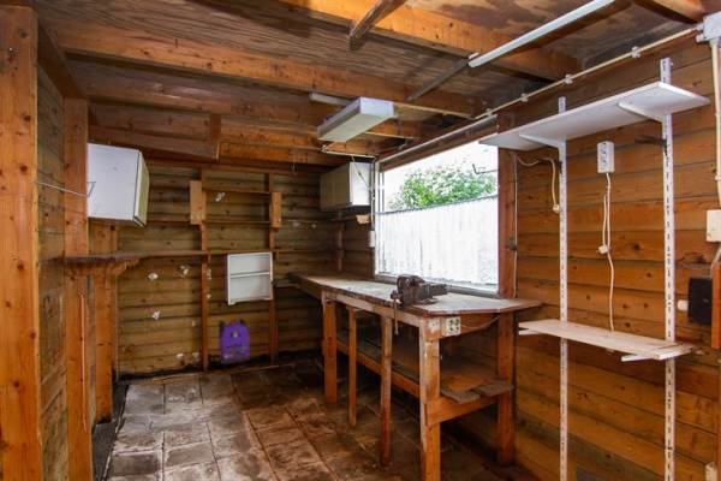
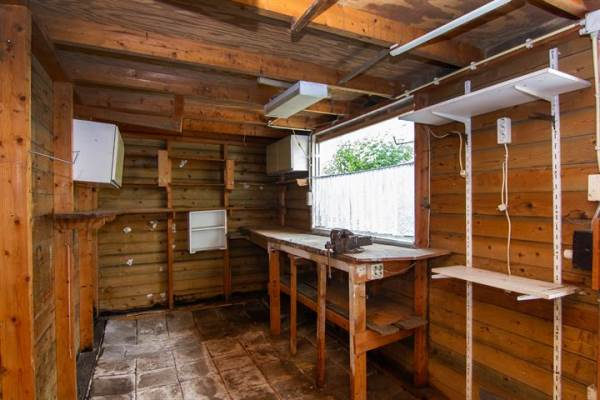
- backpack (233, 344)
